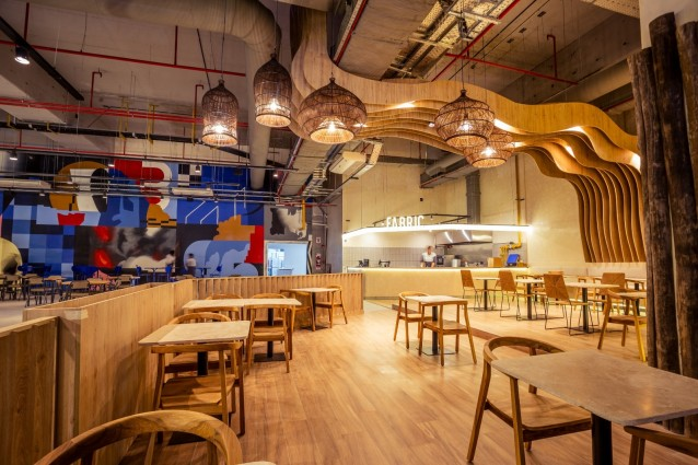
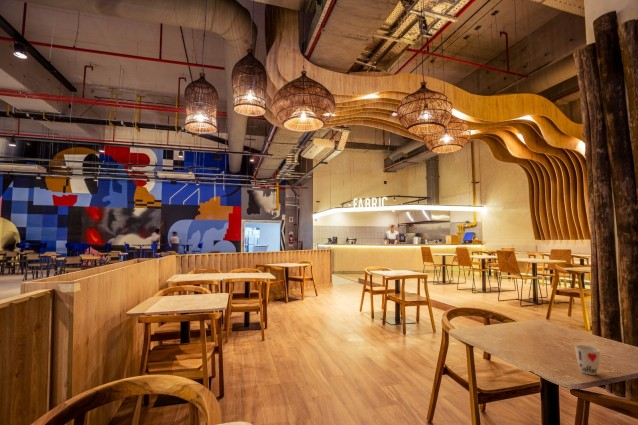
+ cup (587, 360)
